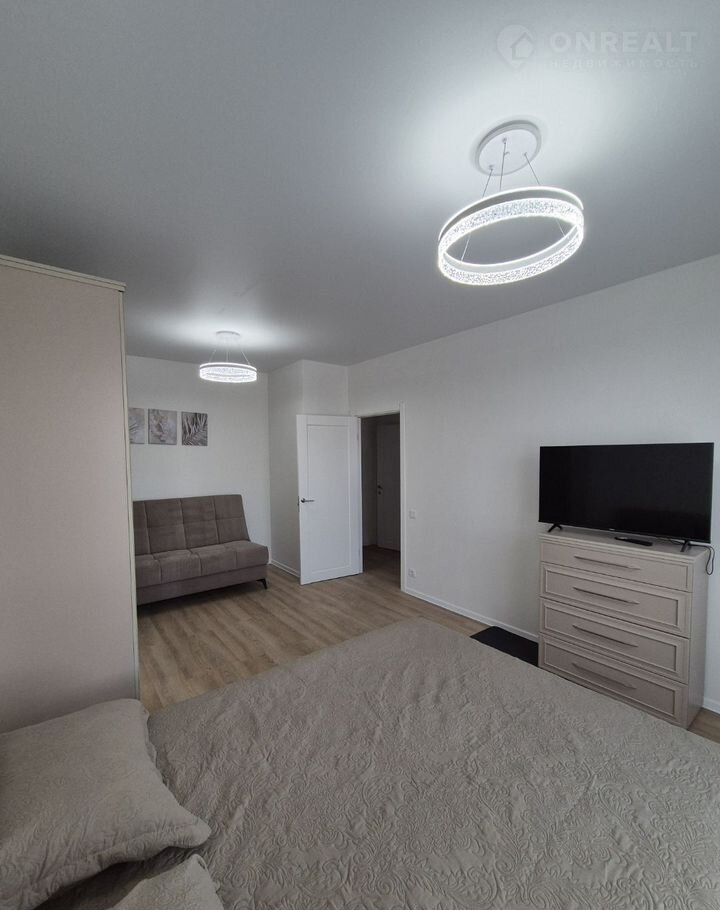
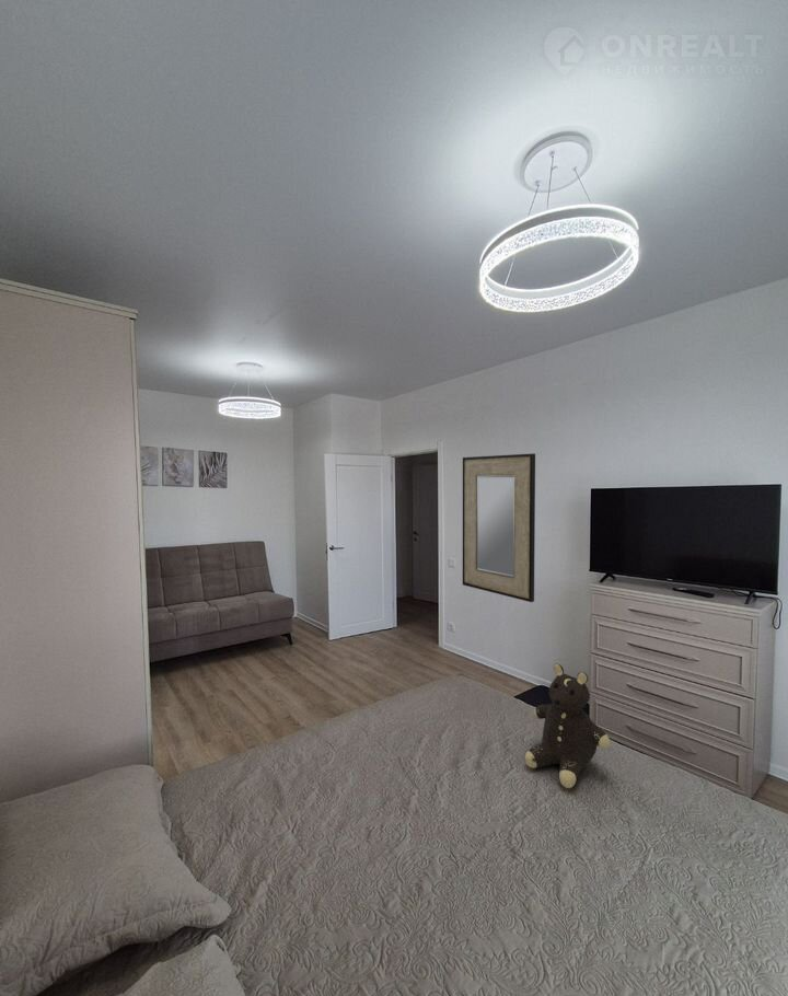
+ home mirror (496, 524)
+ teddy bear (561, 719)
